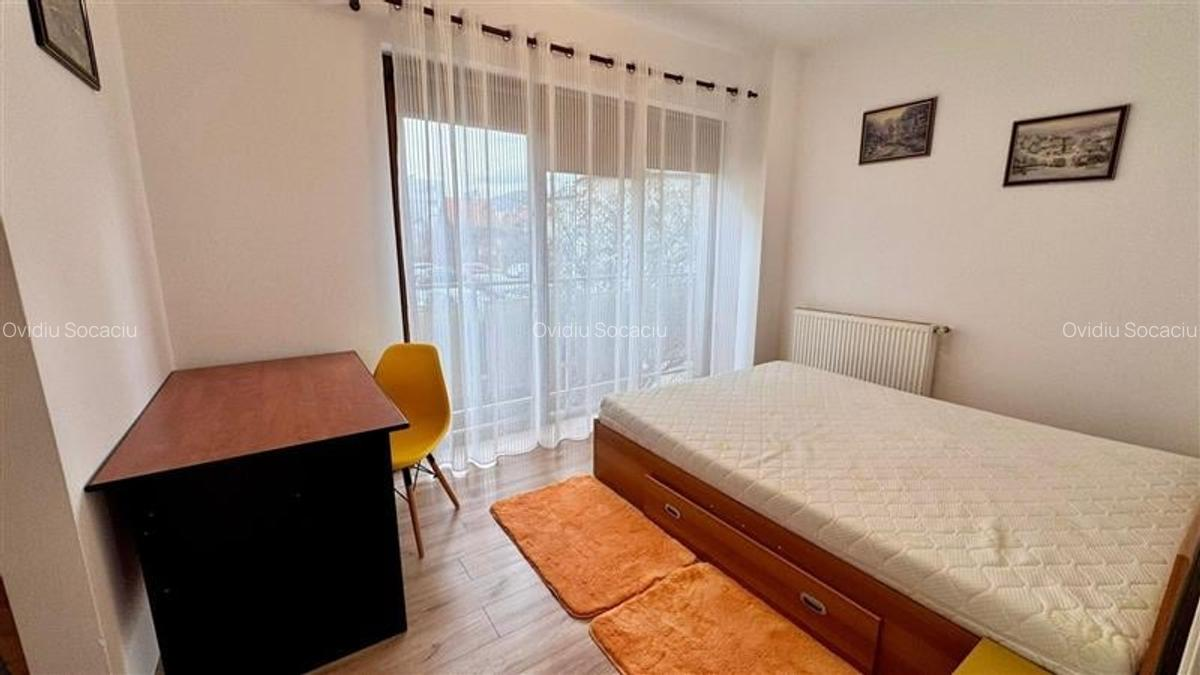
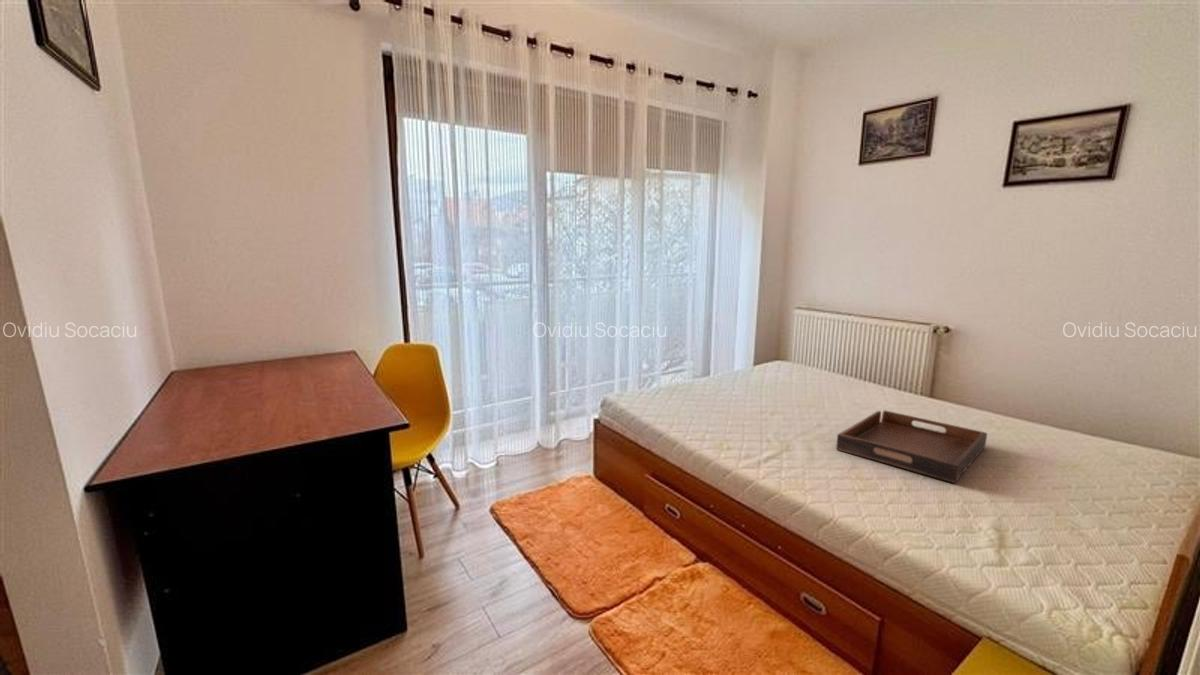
+ serving tray (912, 440)
